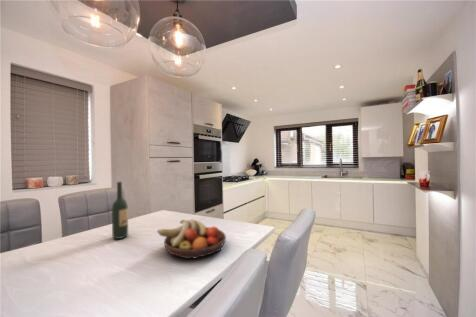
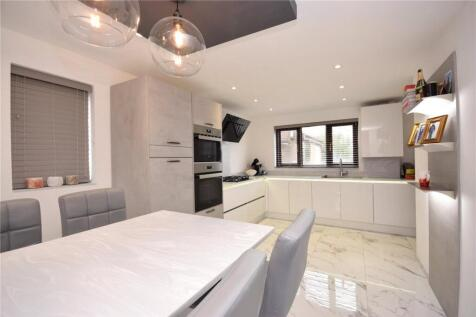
- fruit bowl (195, 234)
- wine bottle (119, 209)
